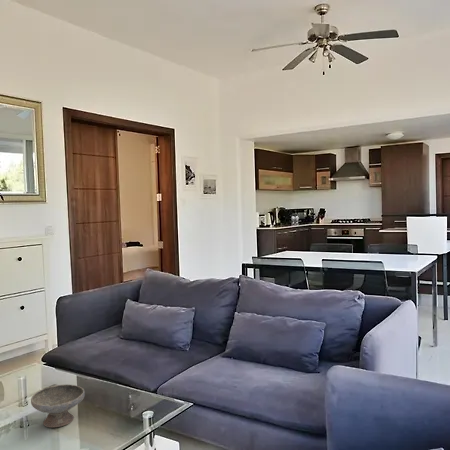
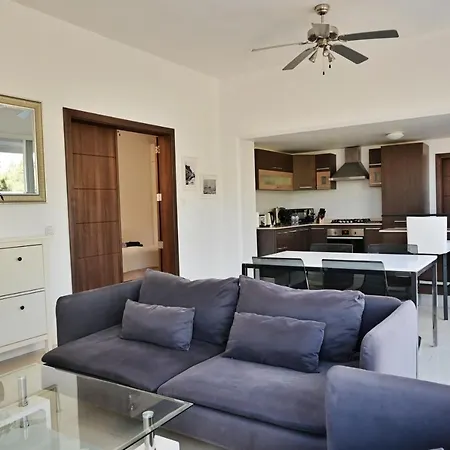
- bowl (58, 407)
